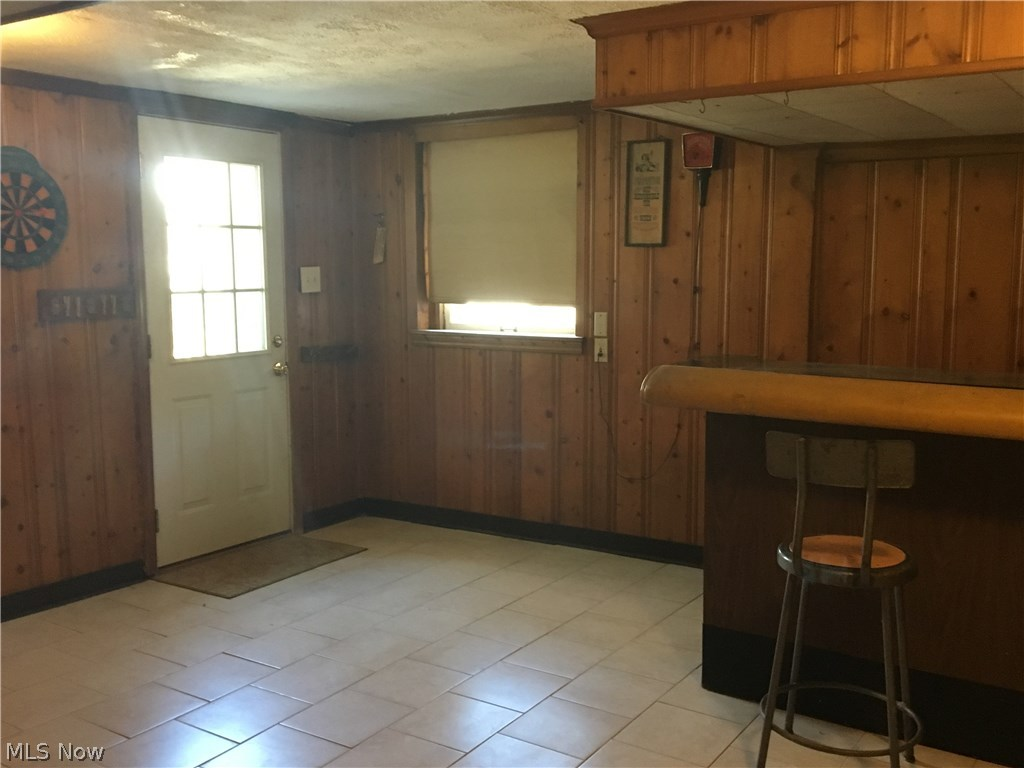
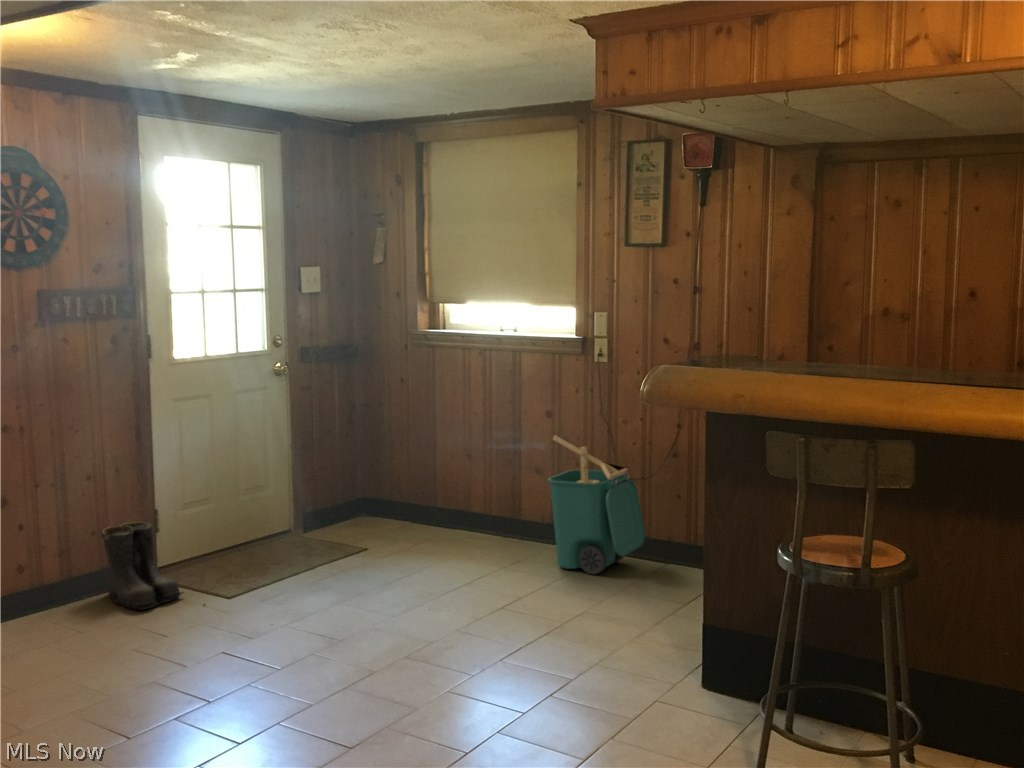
+ trash can (592, 502)
+ boots (139, 563)
